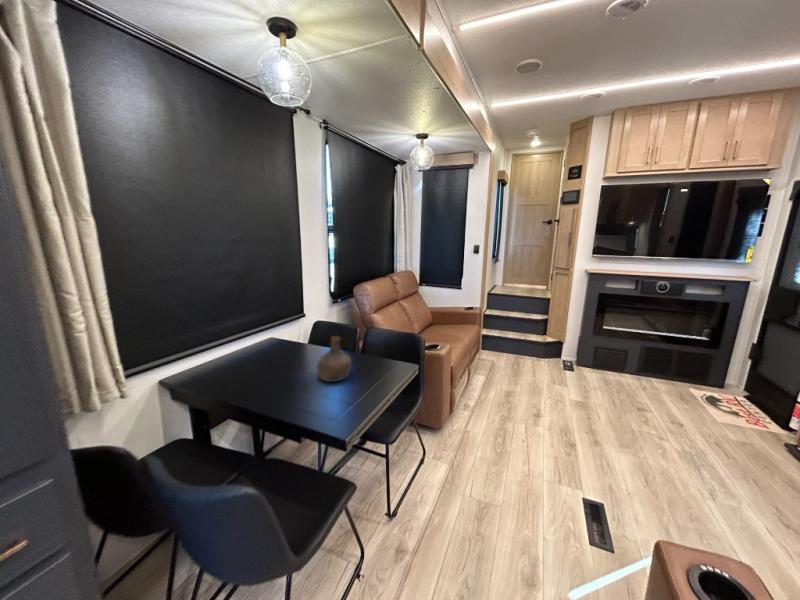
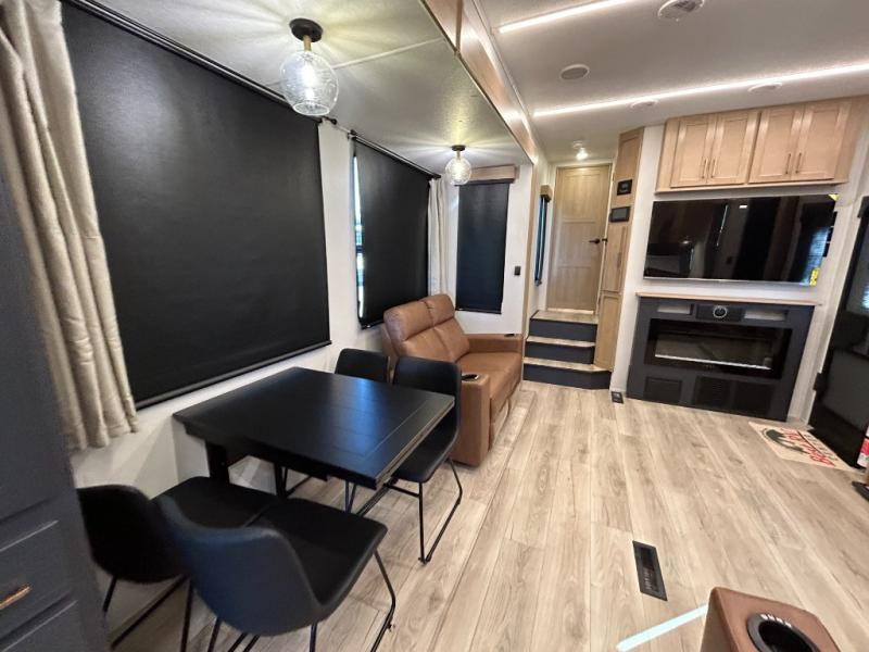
- bottle (334, 357)
